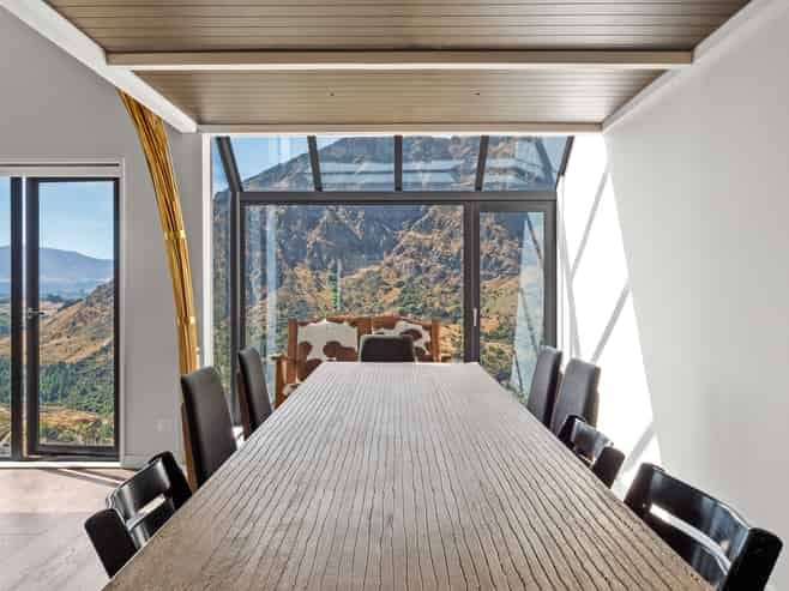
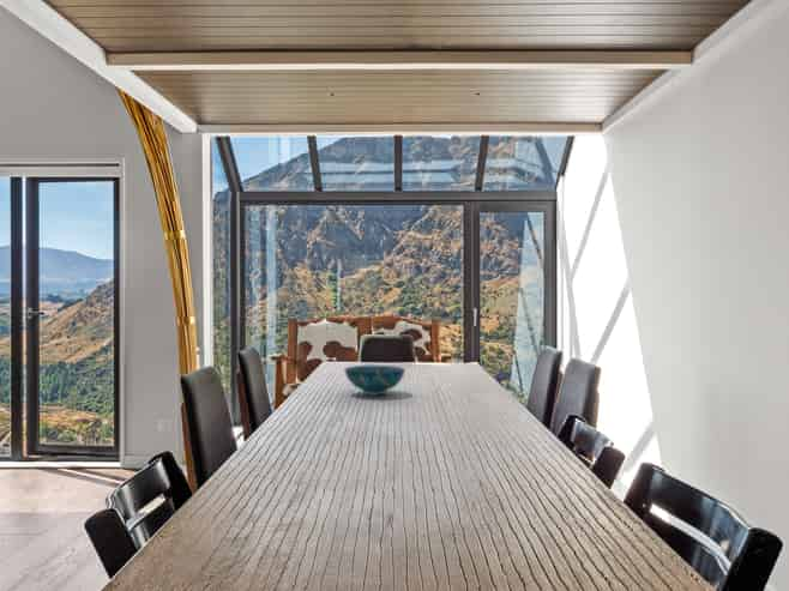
+ decorative bowl (374, 380)
